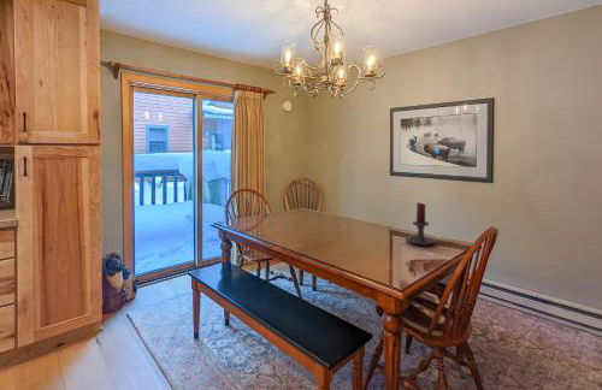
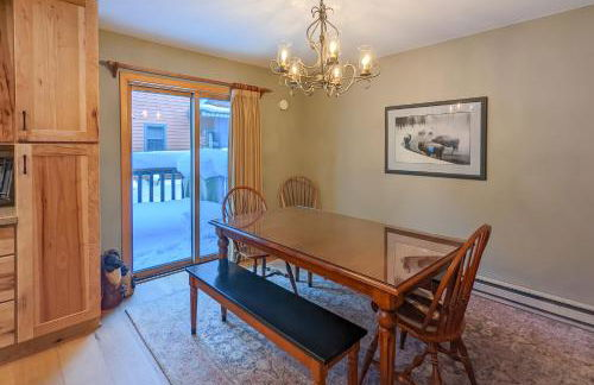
- candle holder (418, 223)
